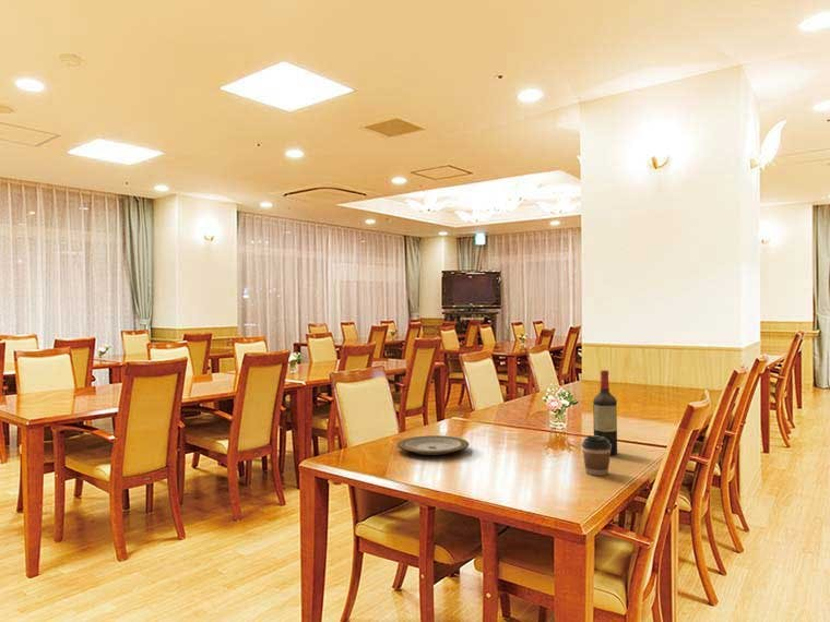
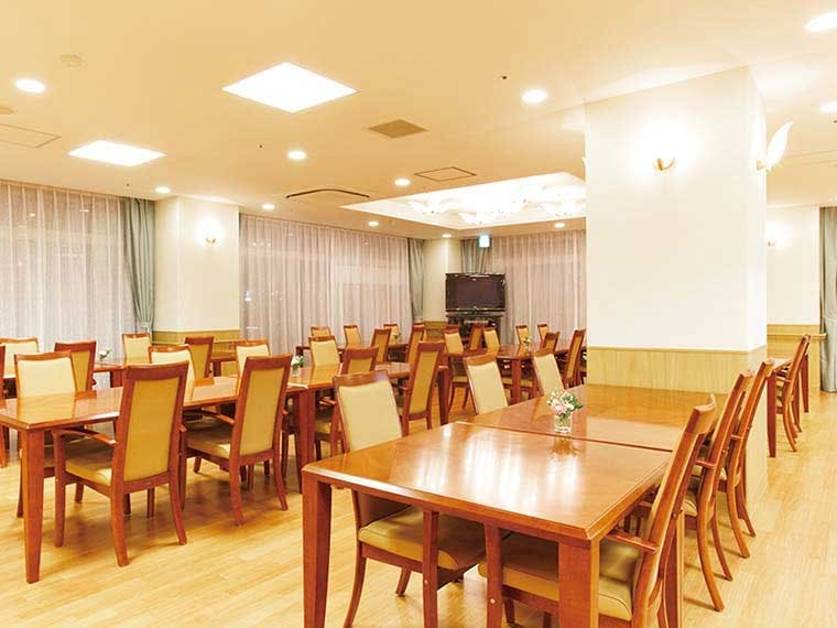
- plate (432, 446)
- wine bottle (605, 411)
- coffee cup (596, 453)
